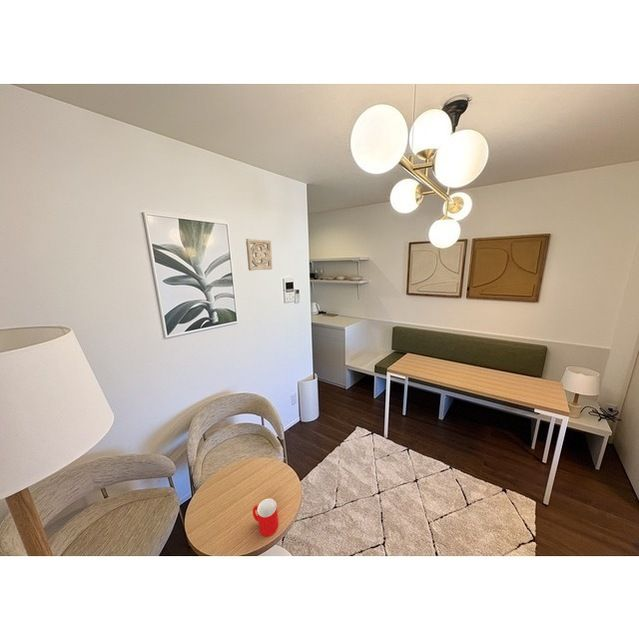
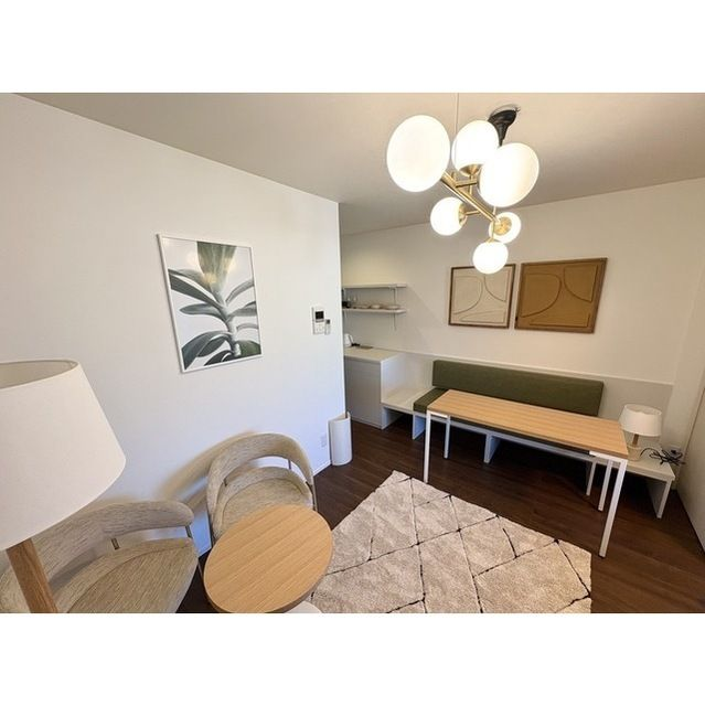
- wall ornament (259, 255)
- cup (264, 515)
